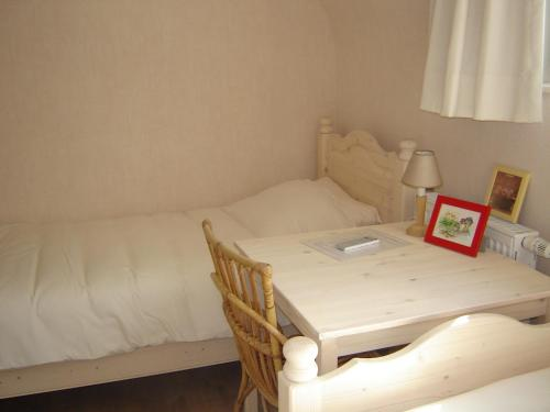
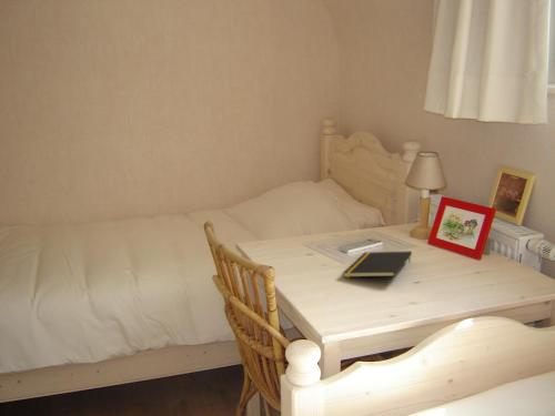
+ notepad (379, 263)
